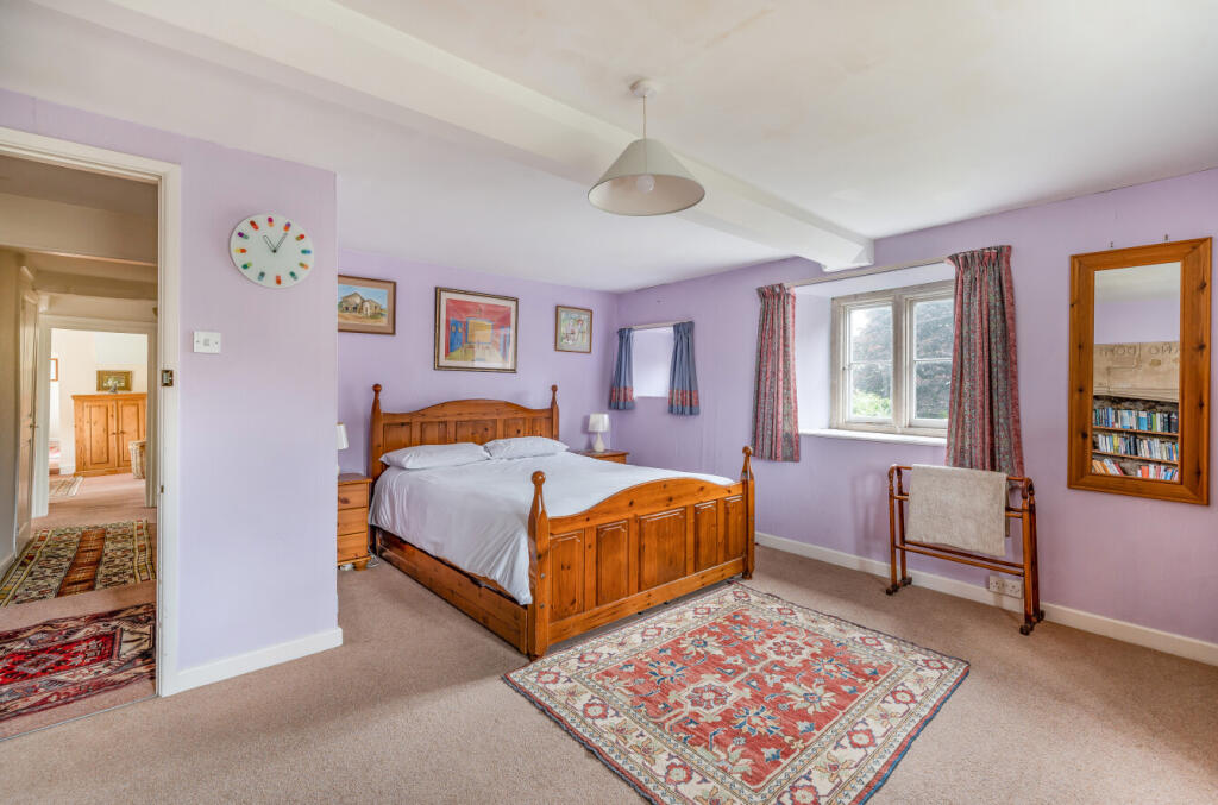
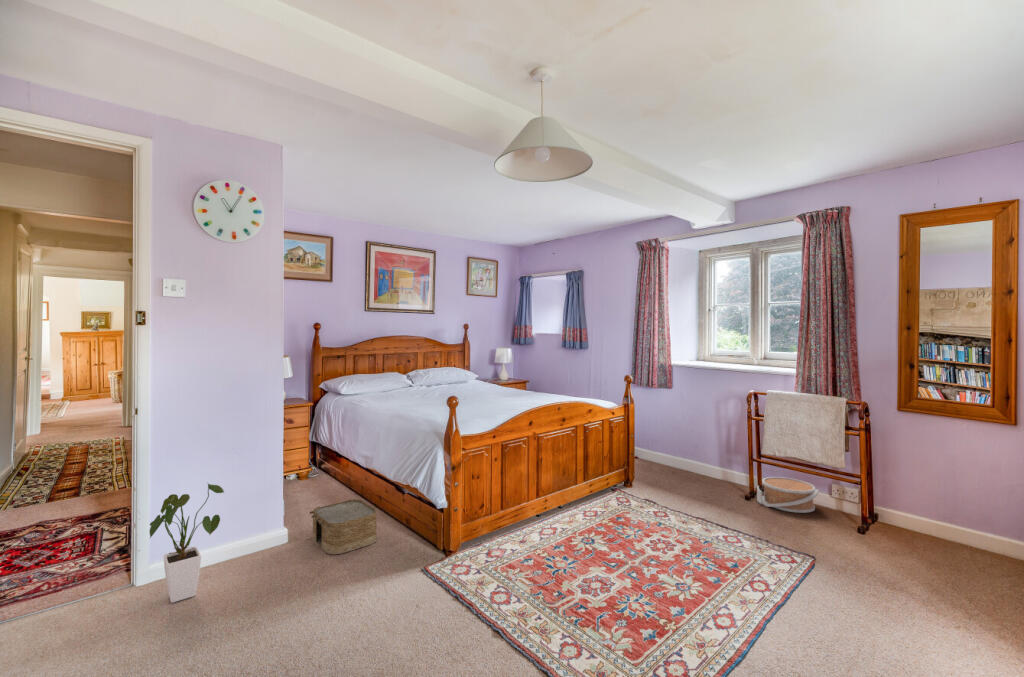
+ woven basket (343, 525)
+ house plant (190, 540)
+ basket (786, 494)
